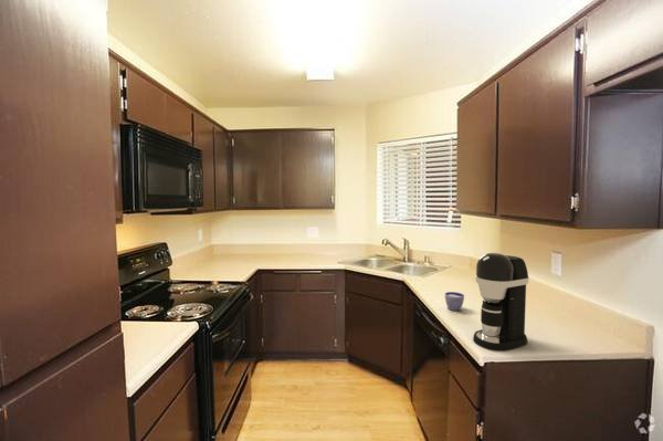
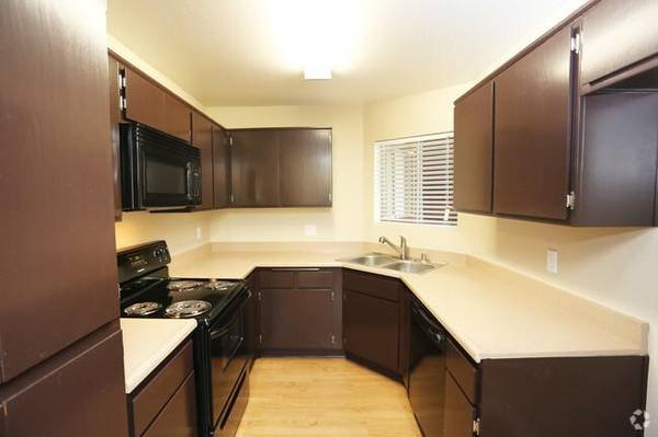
- coffee maker (501, 296)
- cup (453, 301)
